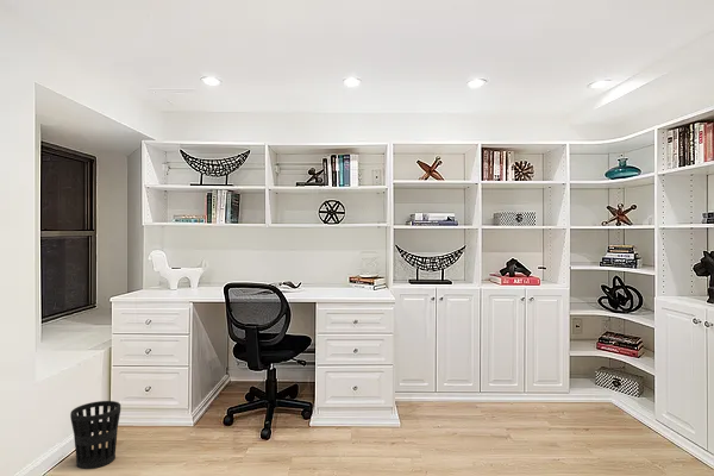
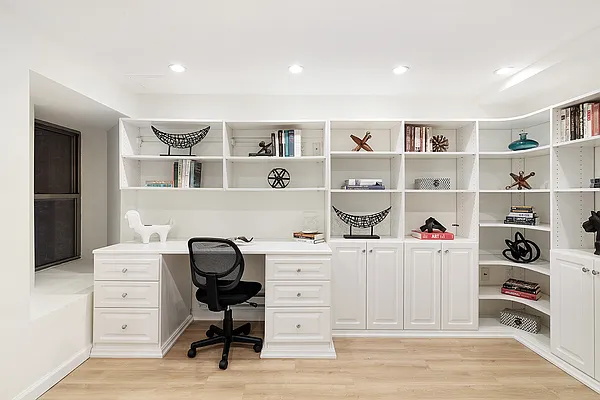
- wastebasket (95, 434)
